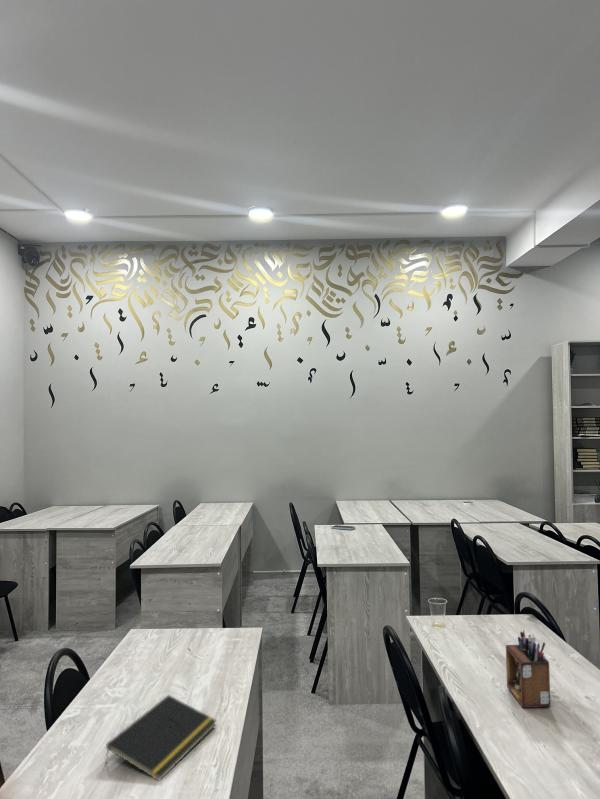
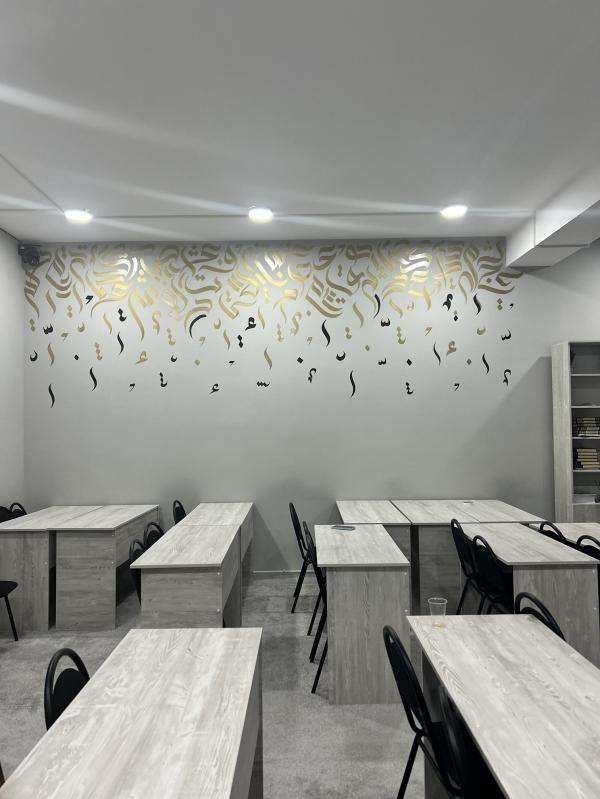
- notepad (164, 733)
- desk organizer (527, 666)
